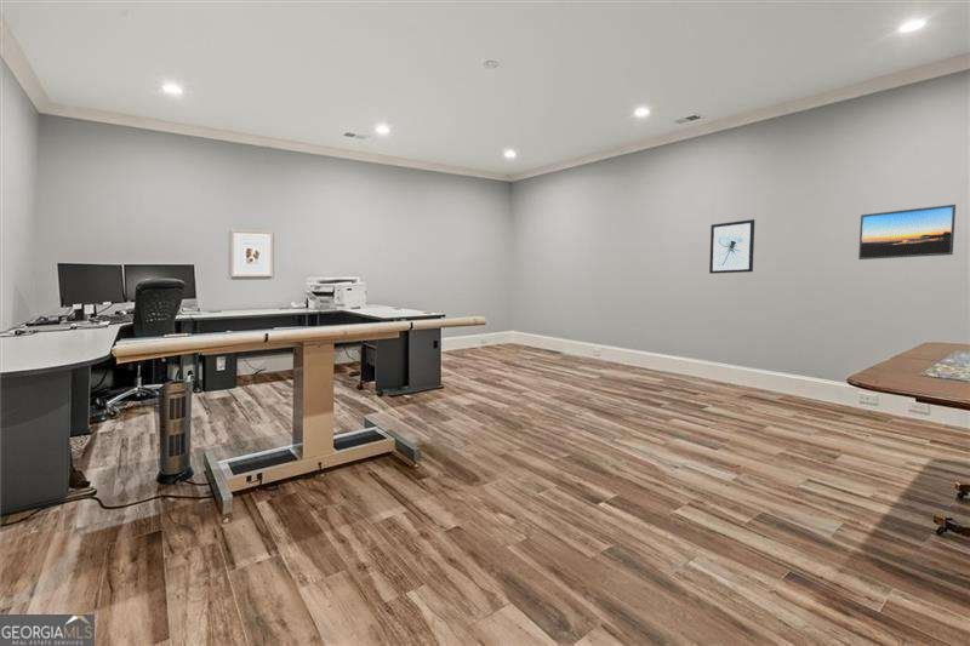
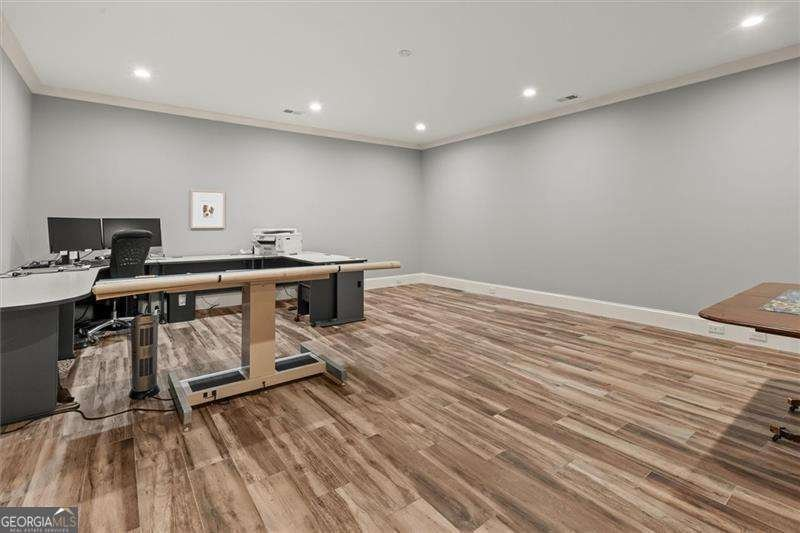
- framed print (903, 233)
- wall art (731, 247)
